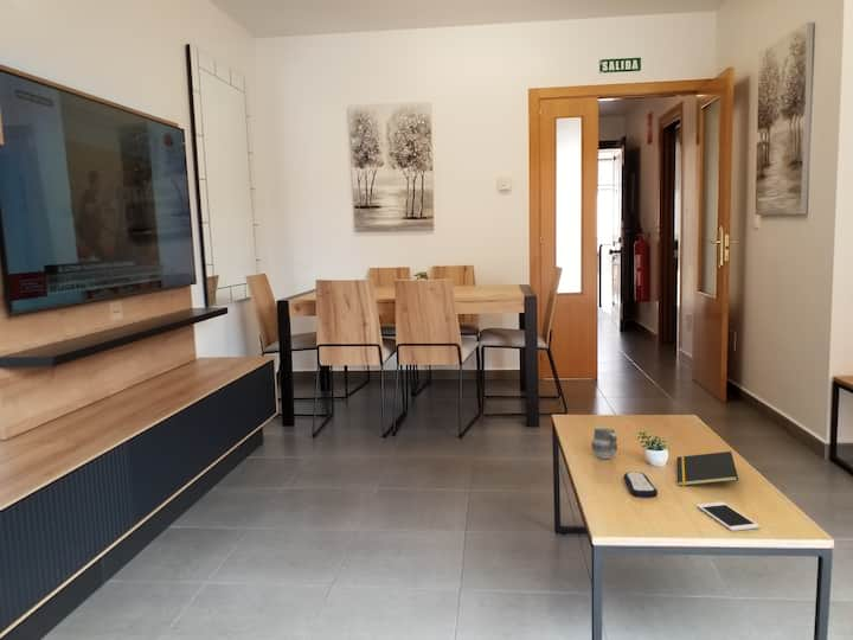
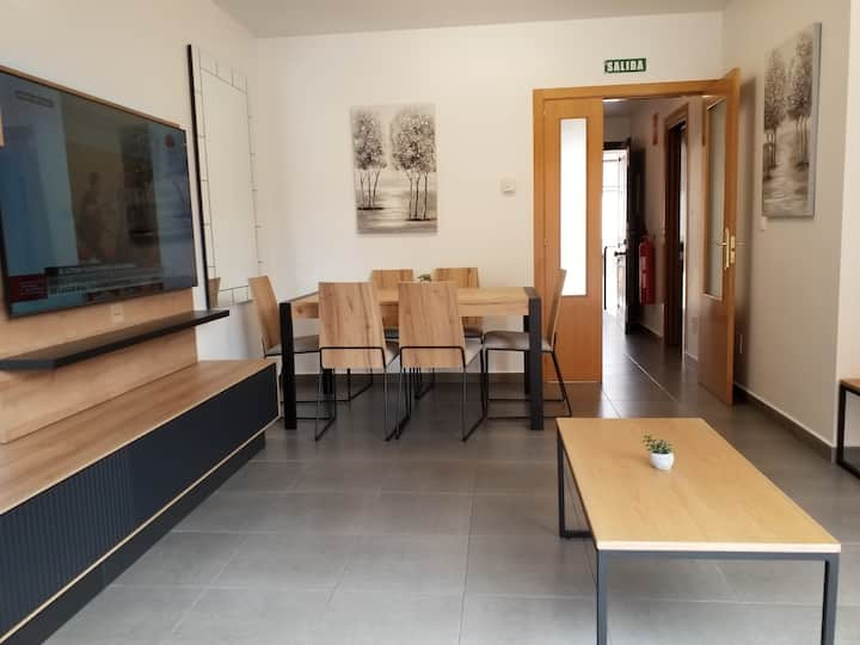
- remote control (639, 484)
- notepad (705, 467)
- cell phone (726, 516)
- cup (605, 443)
